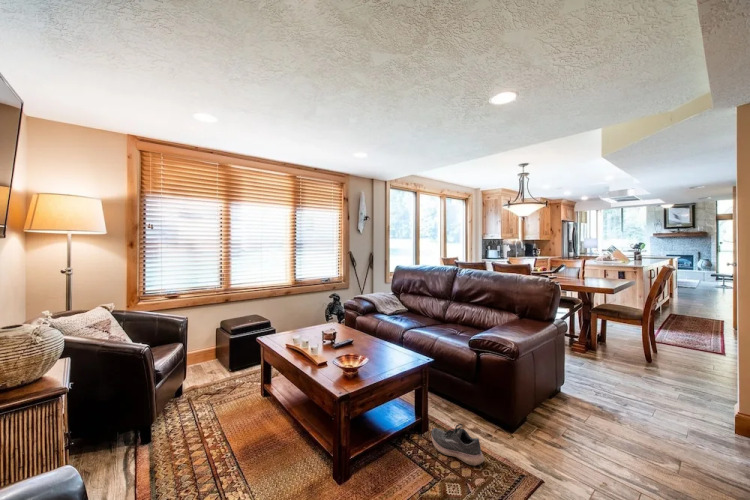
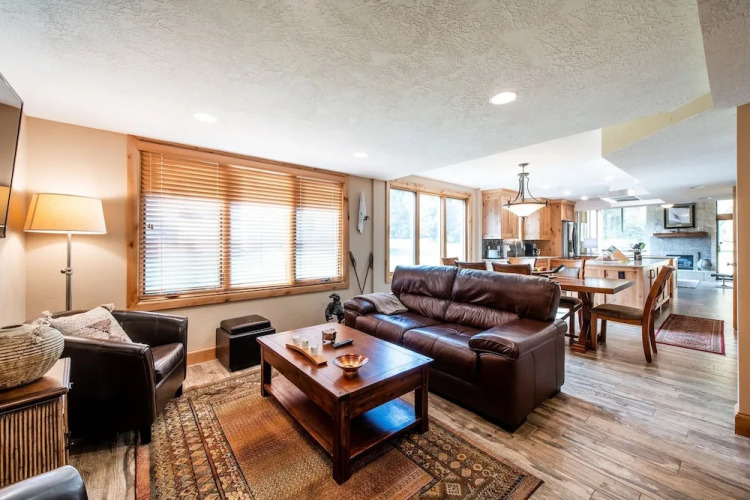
- shoe (455, 437)
